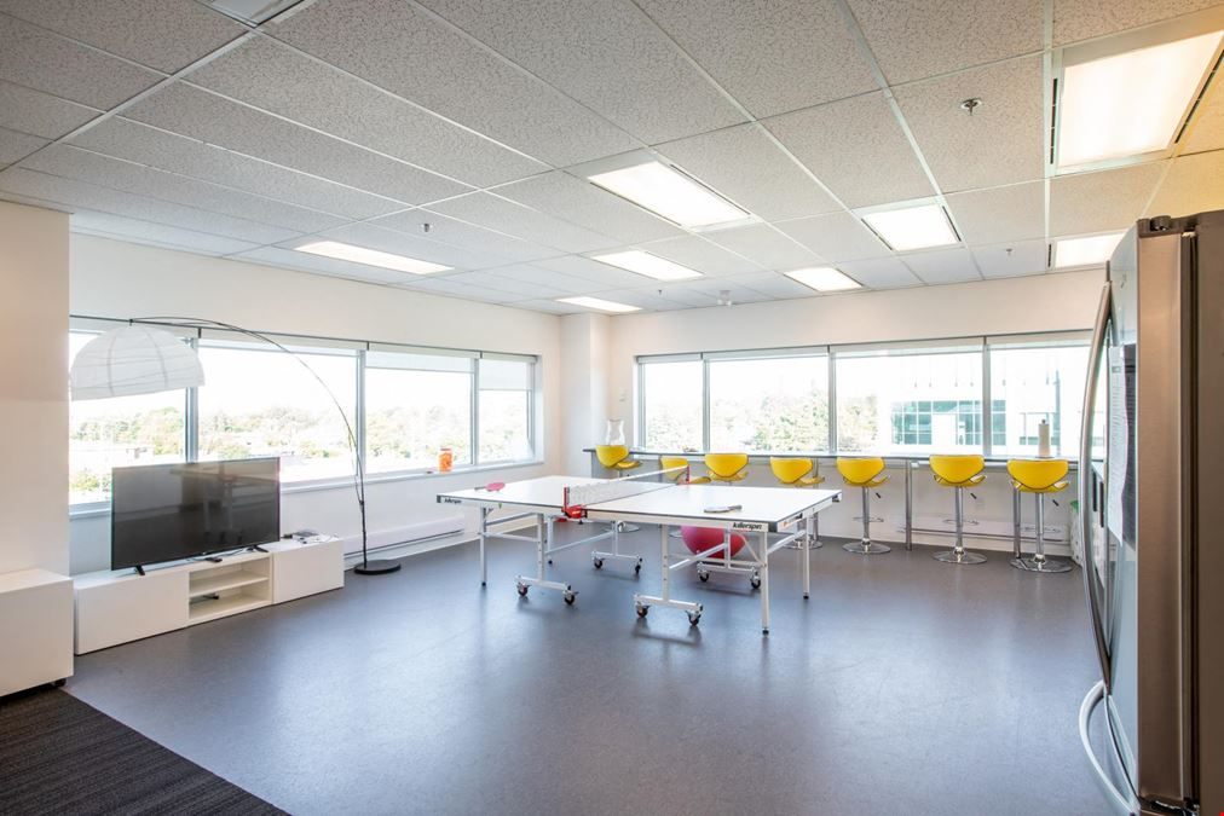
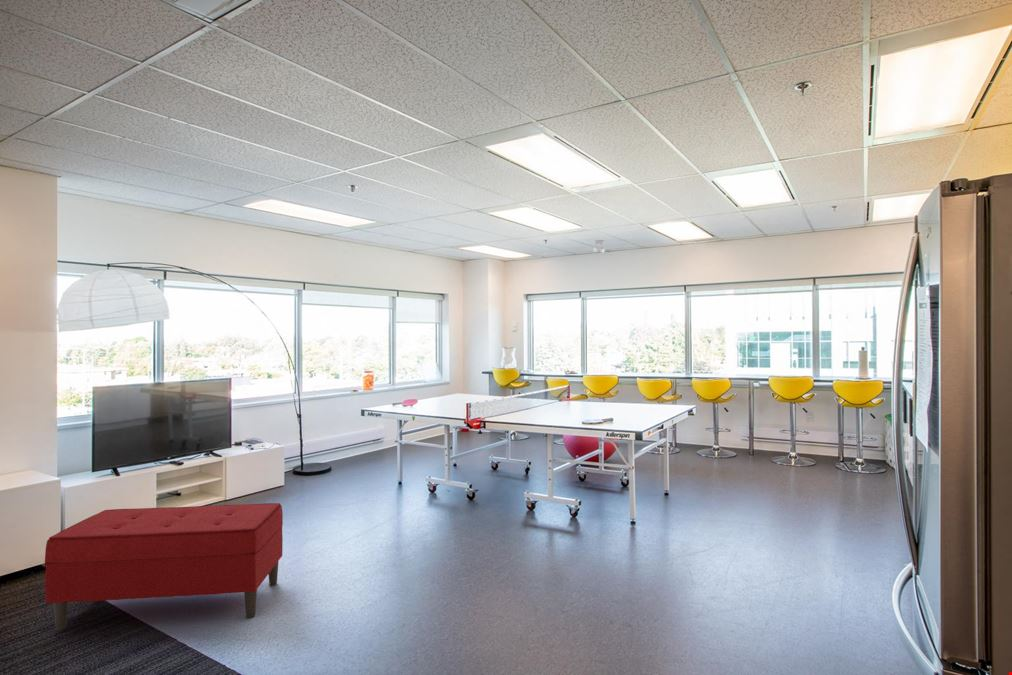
+ bench (175, 561)
